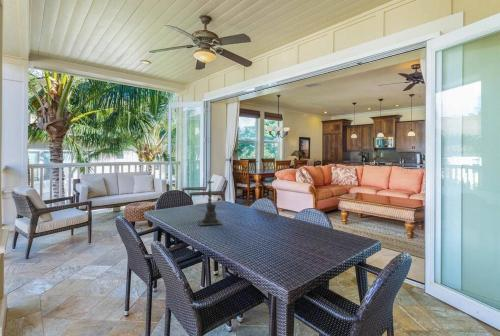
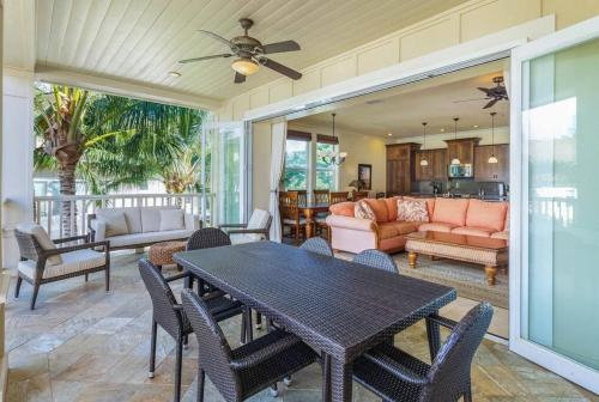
- candle holder (209, 198)
